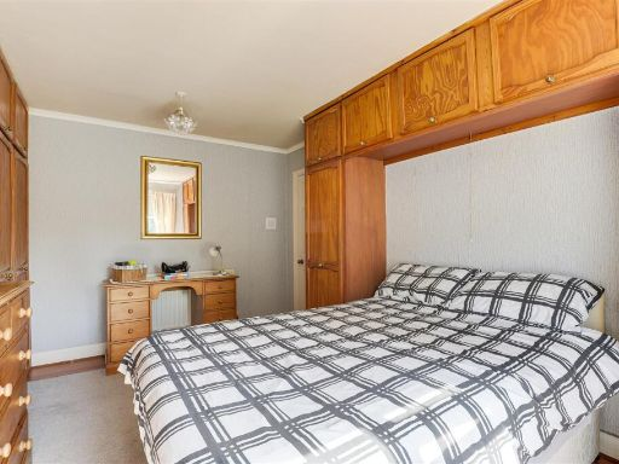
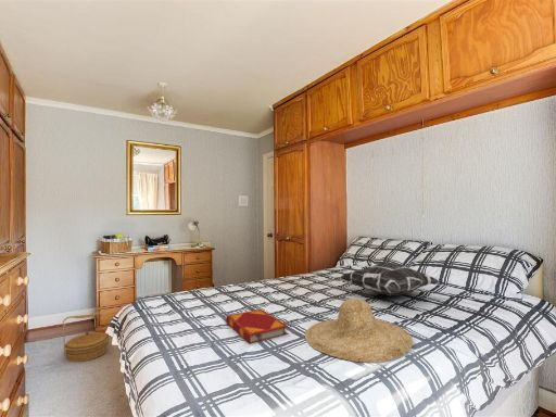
+ straw hat (356, 319)
+ hardback book (255, 325)
+ decorative pillow (388, 278)
+ basket (87, 333)
